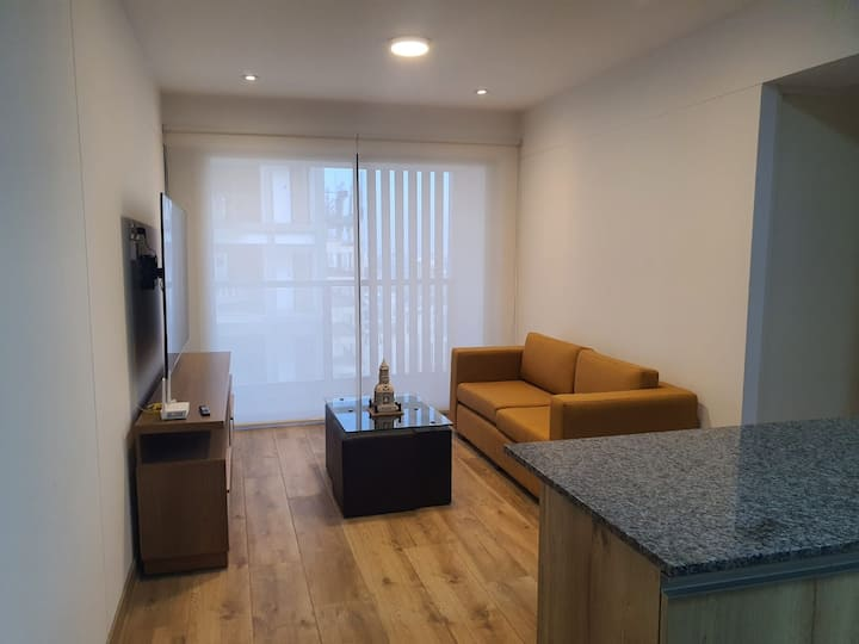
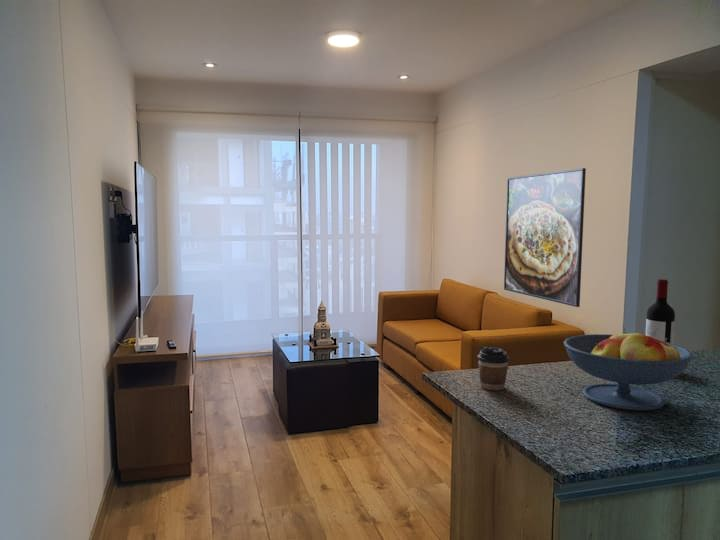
+ wine bottle (660, 324)
+ fruit bowl (624, 363)
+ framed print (539, 236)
+ coffee cup (493, 367)
